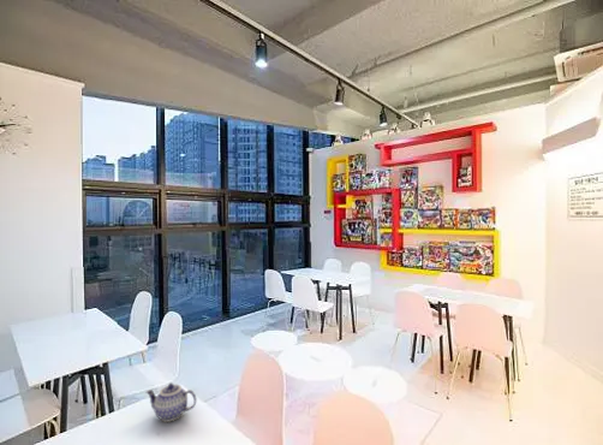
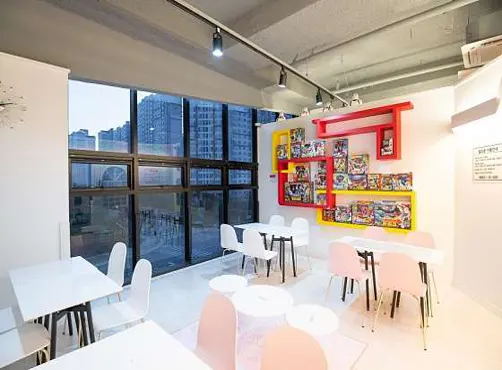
- teapot (171, 399)
